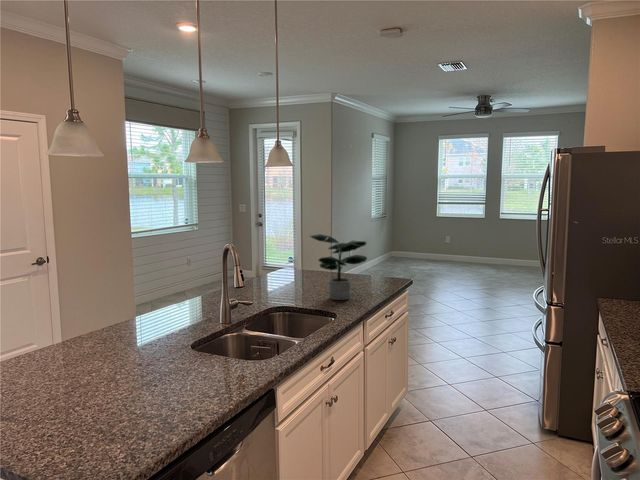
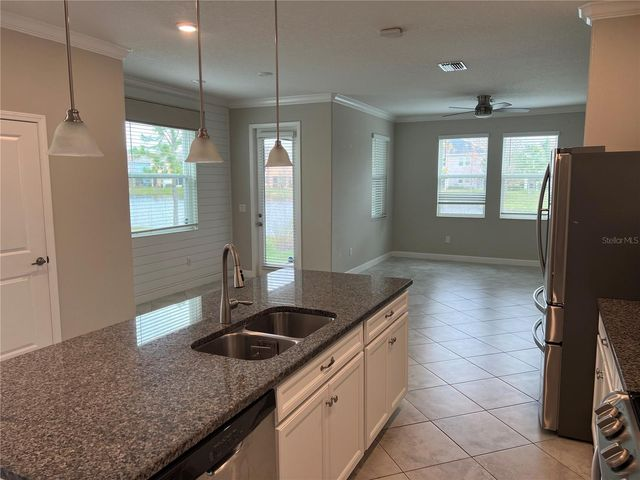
- potted plant (338, 265)
